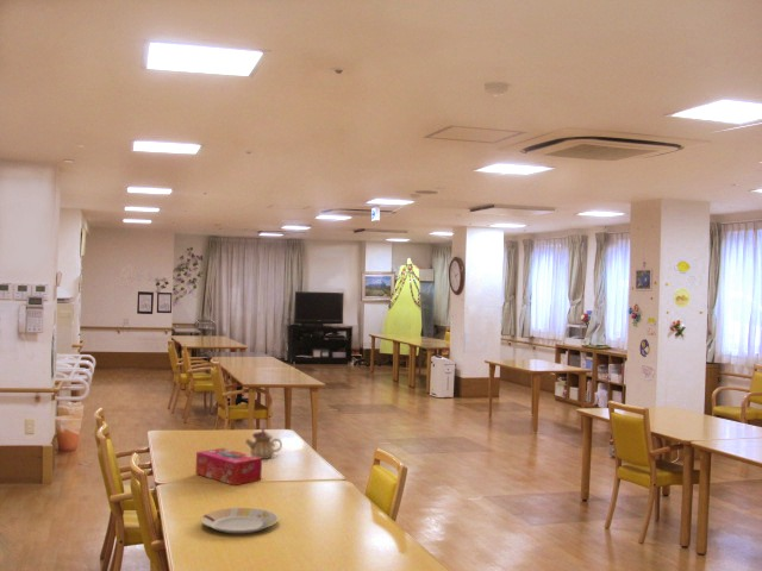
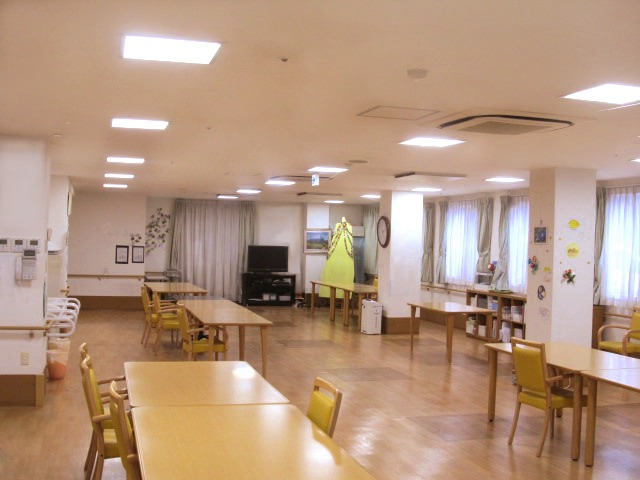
- plate (239, 521)
- teapot (263, 441)
- tissue box (227, 465)
